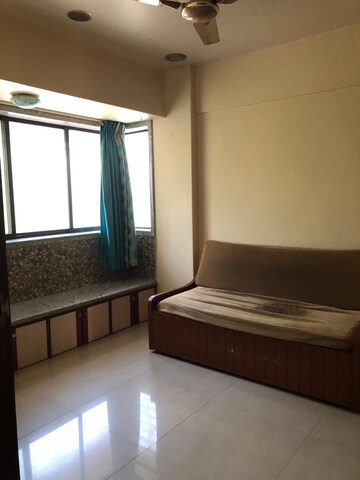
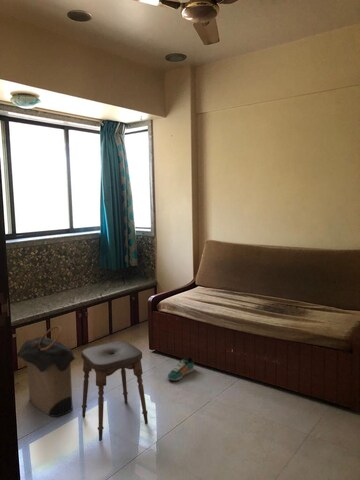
+ laundry hamper (46, 365)
+ stool (105, 385)
+ sneaker (180, 367)
